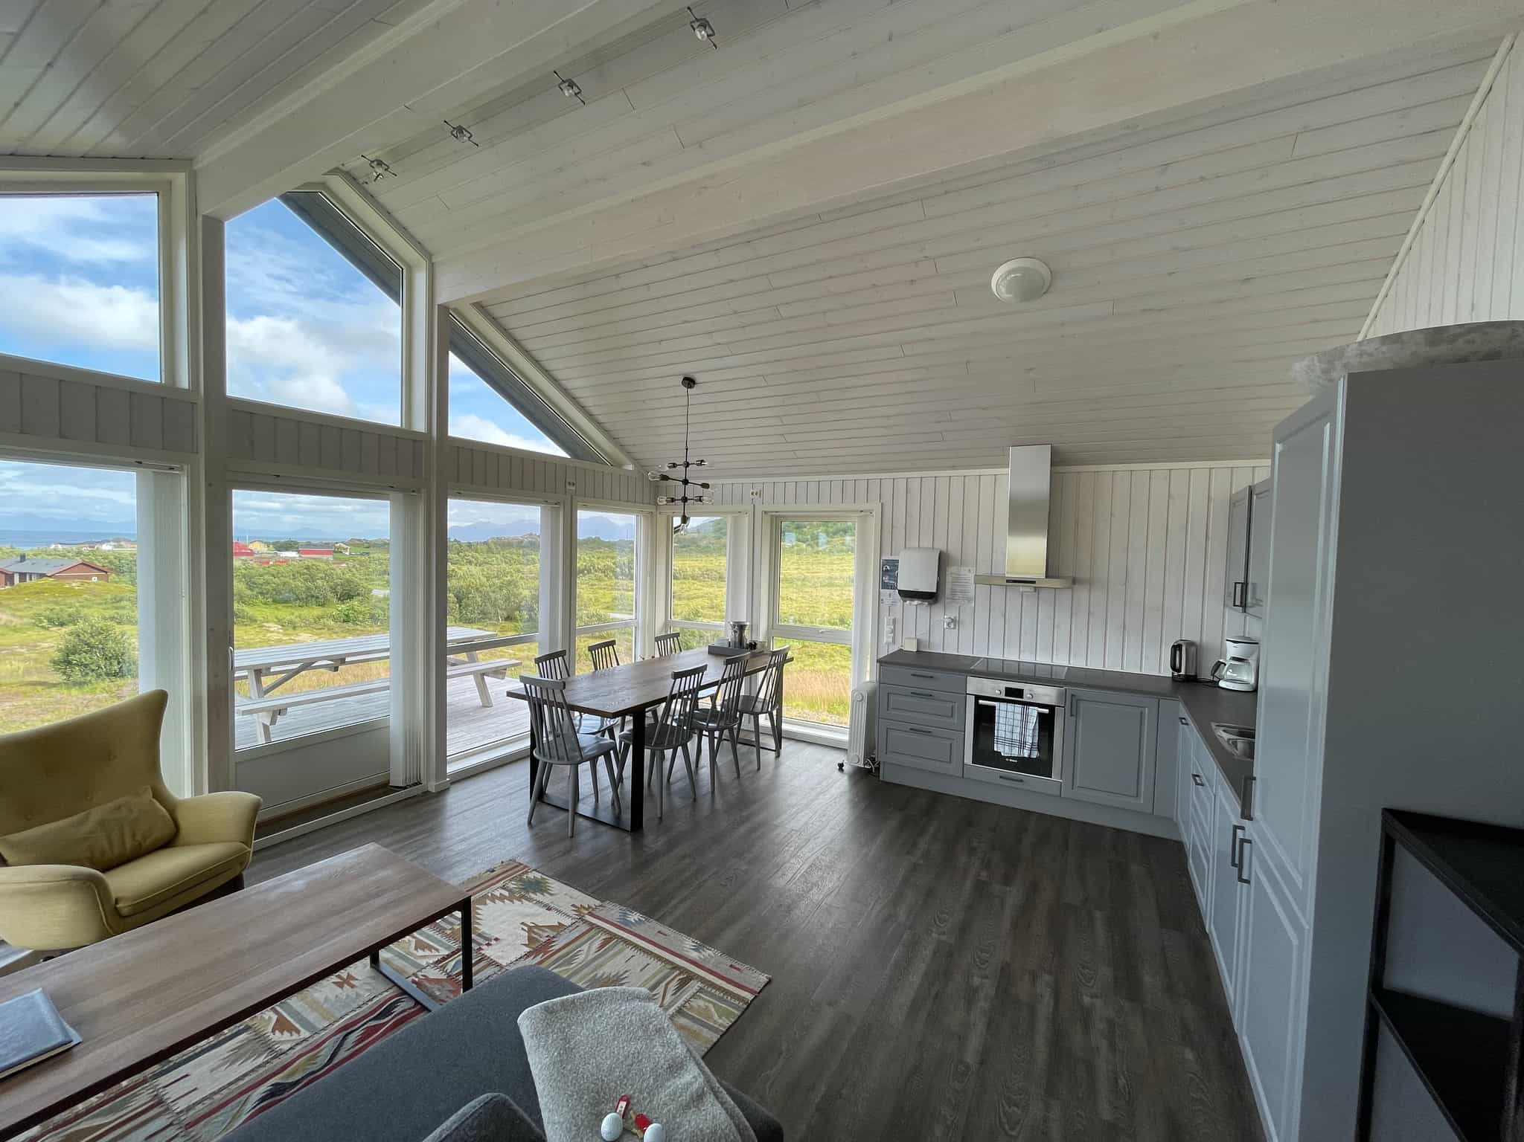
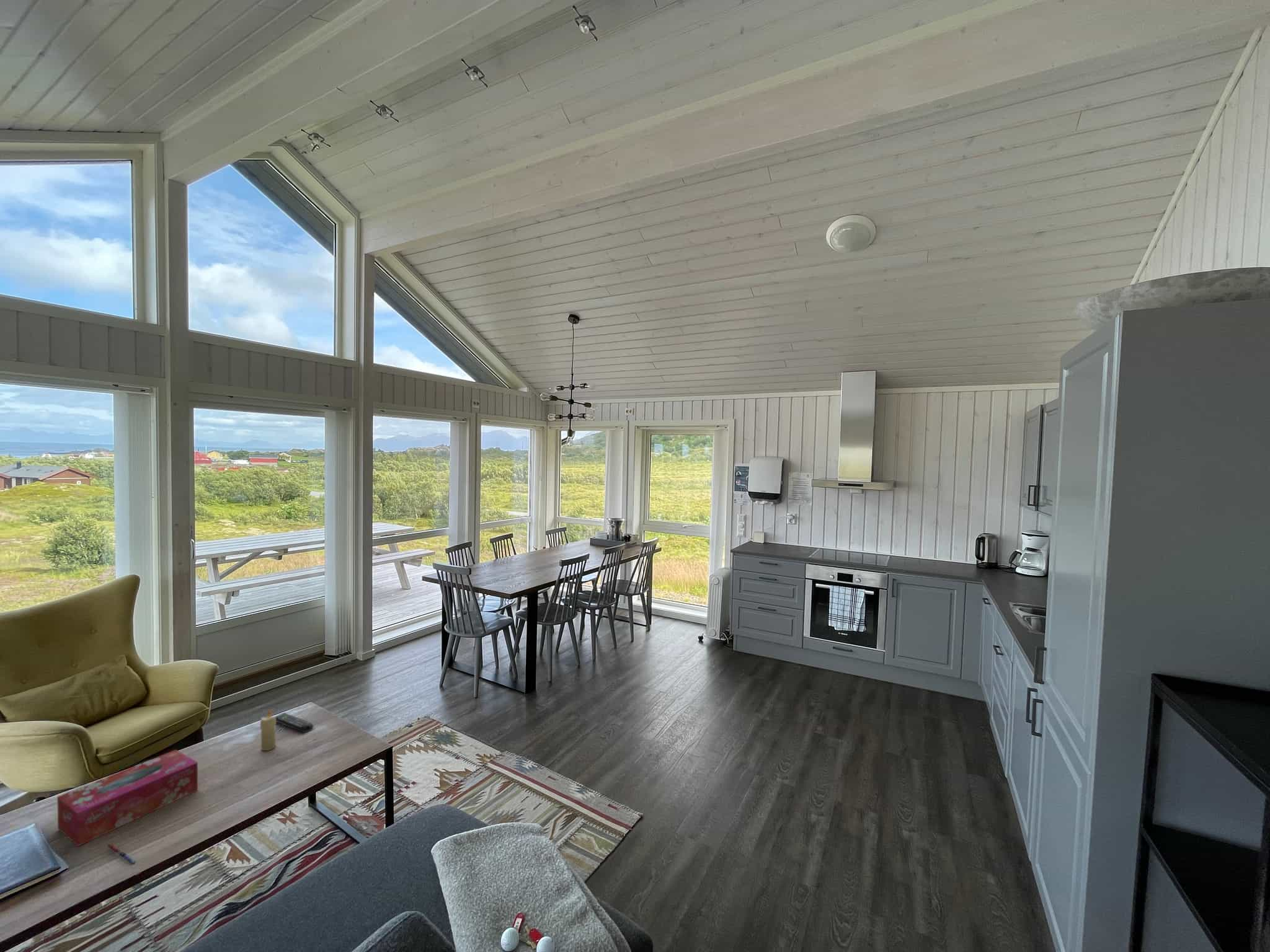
+ tissue box (131, 793)
+ candle (268, 729)
+ remote control (291, 722)
+ pen (121, 853)
